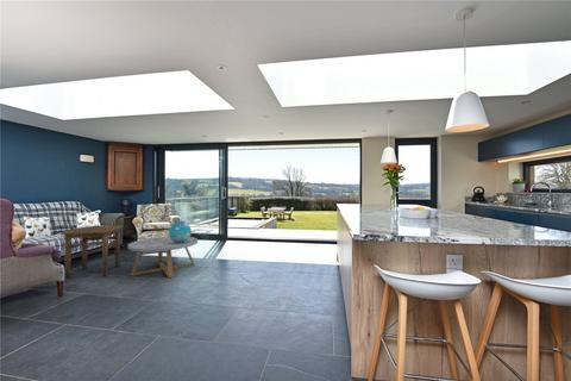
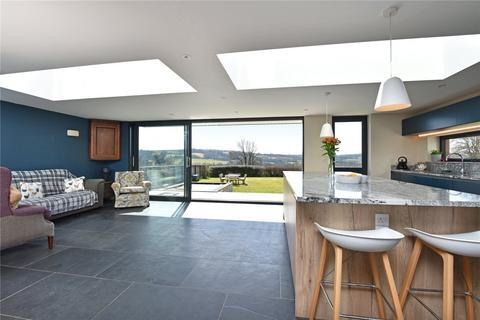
- decorative globe (180, 231)
- coffee table (162, 255)
- side table (94, 244)
